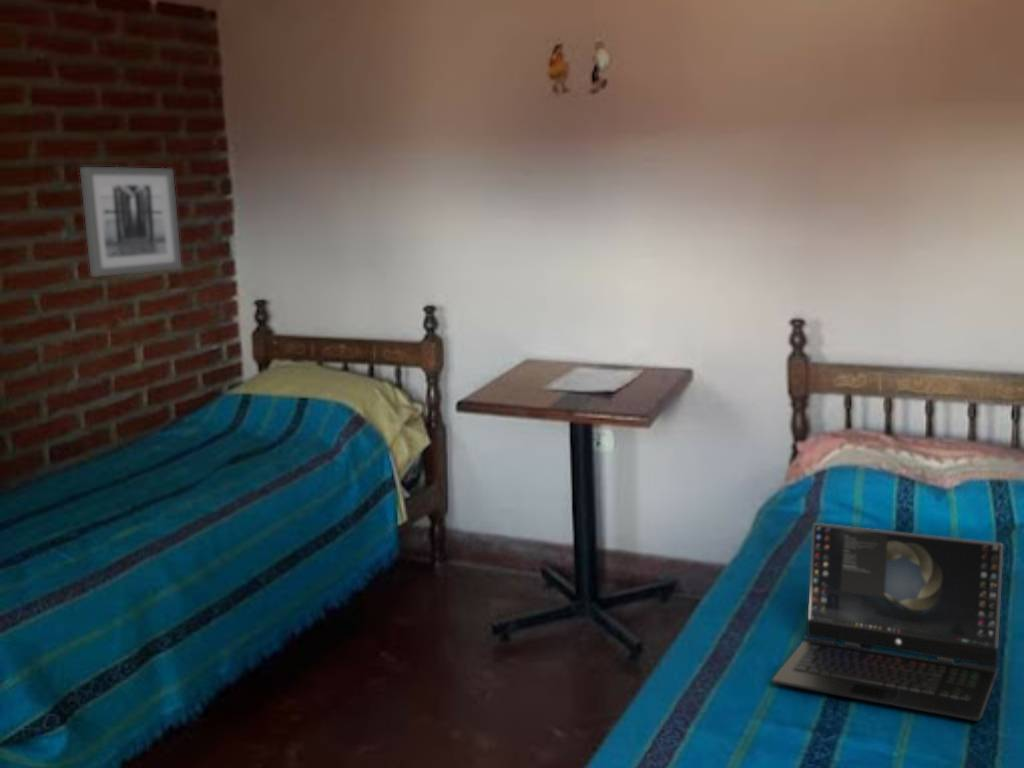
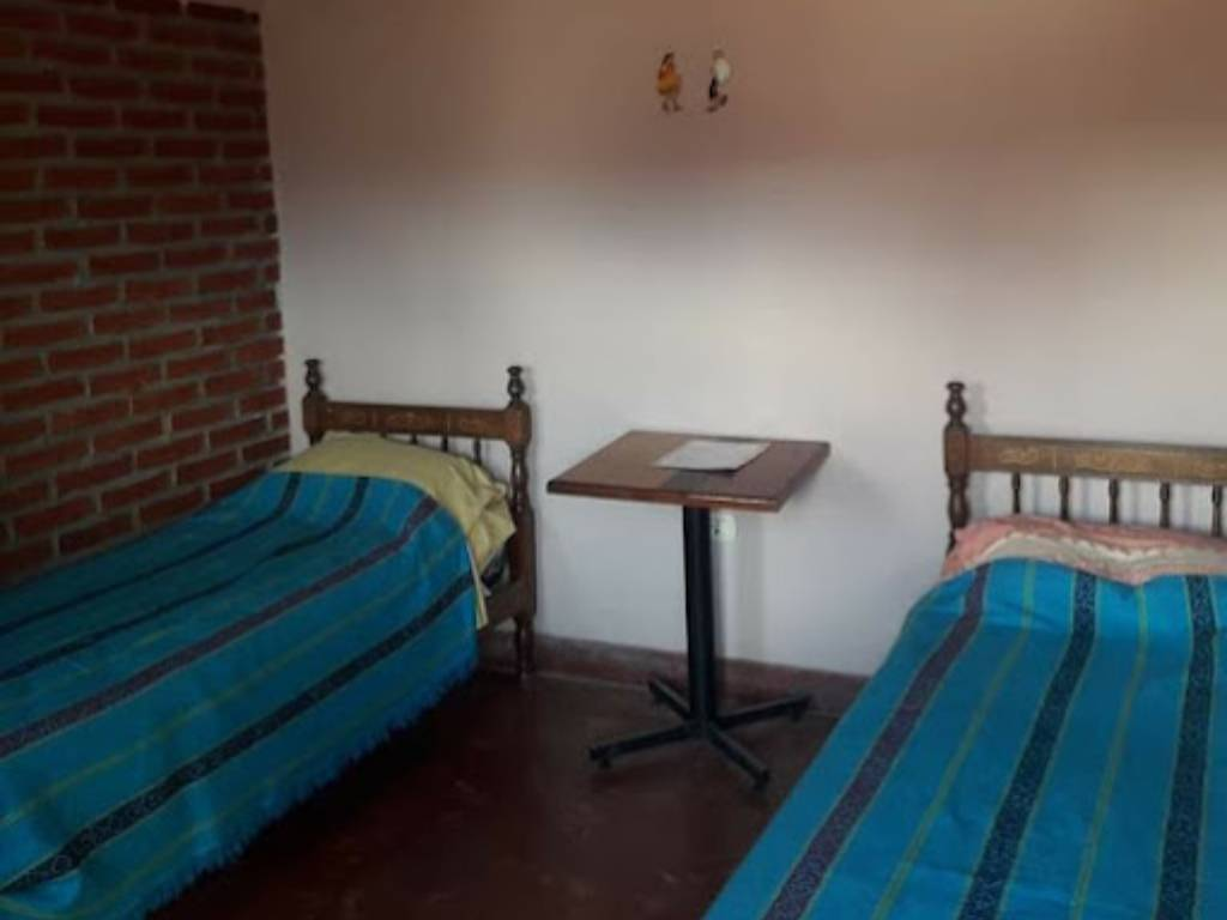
- wall art (133, 220)
- laptop (888, 615)
